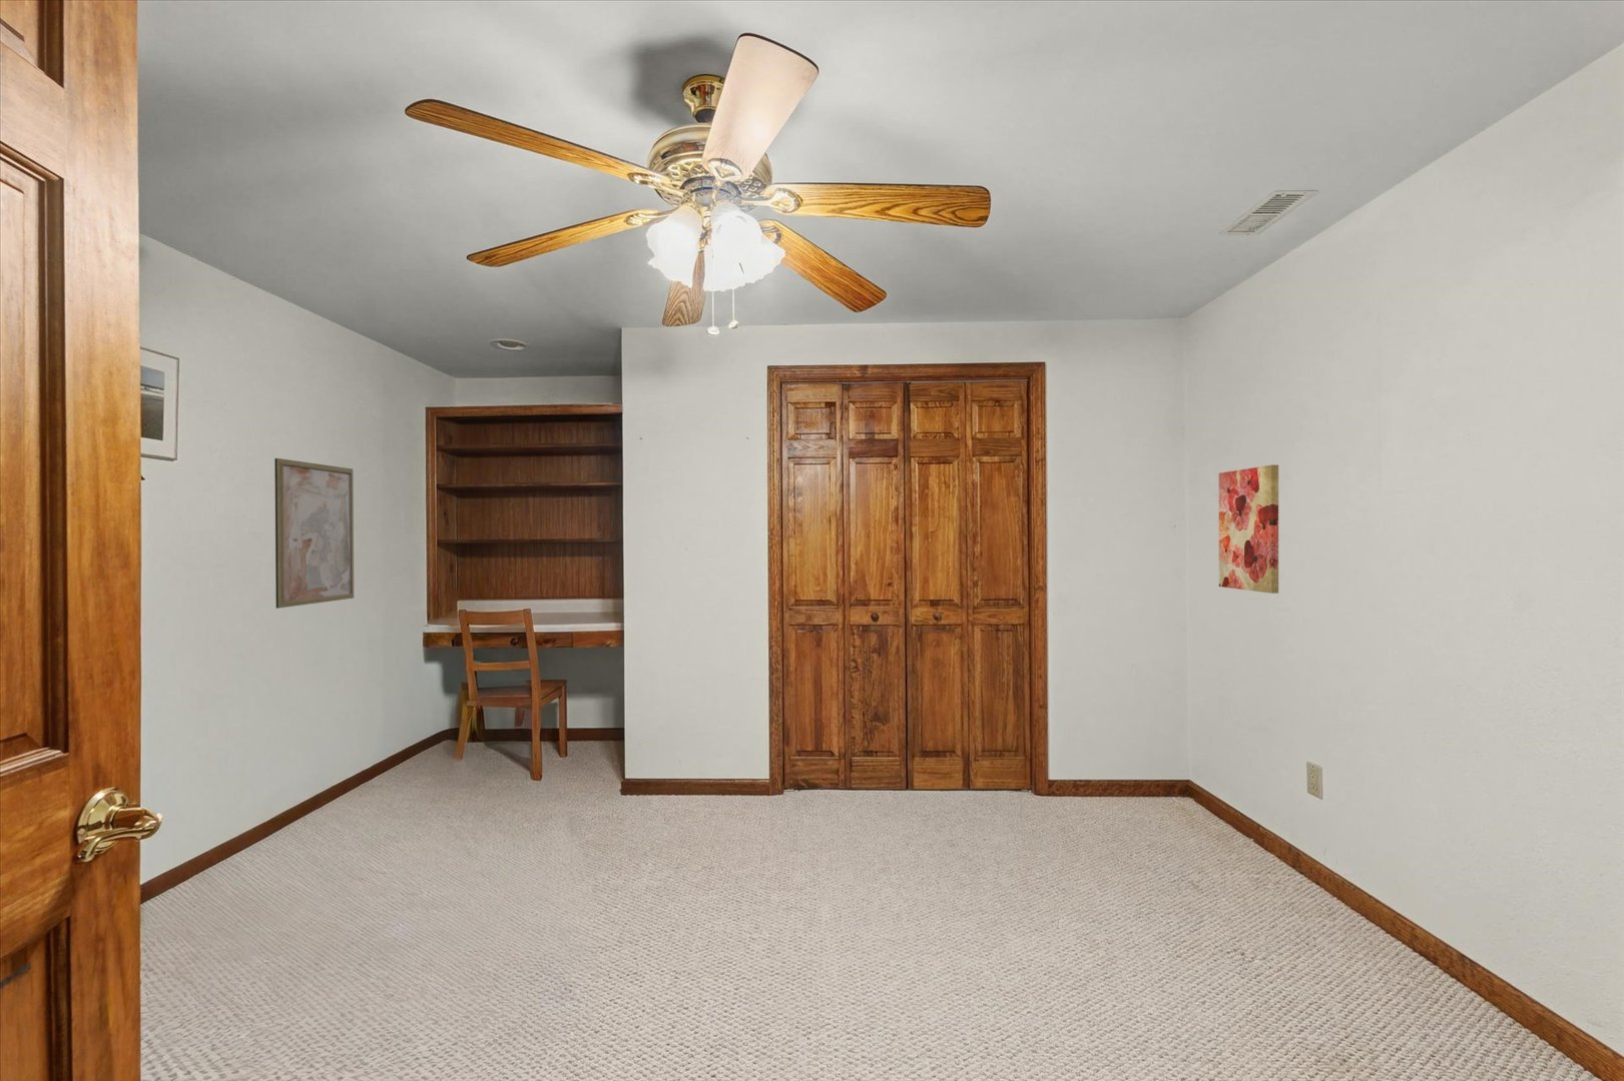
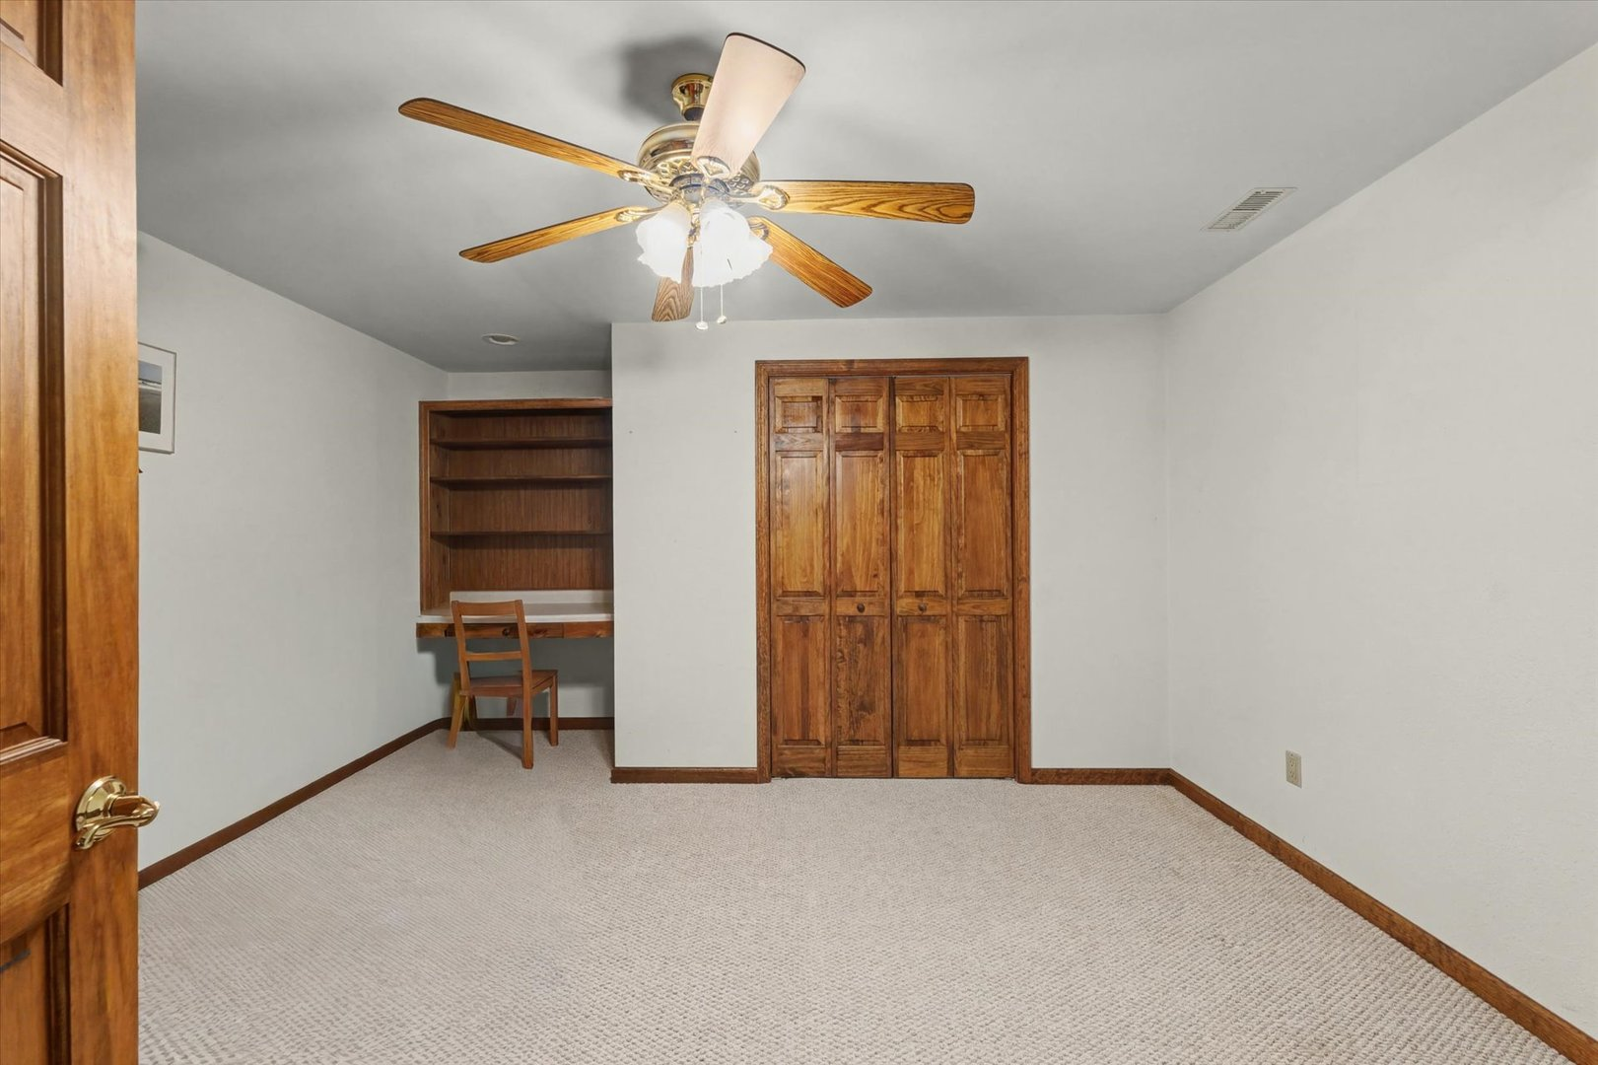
- wall art (1246, 530)
- wall art (318, 532)
